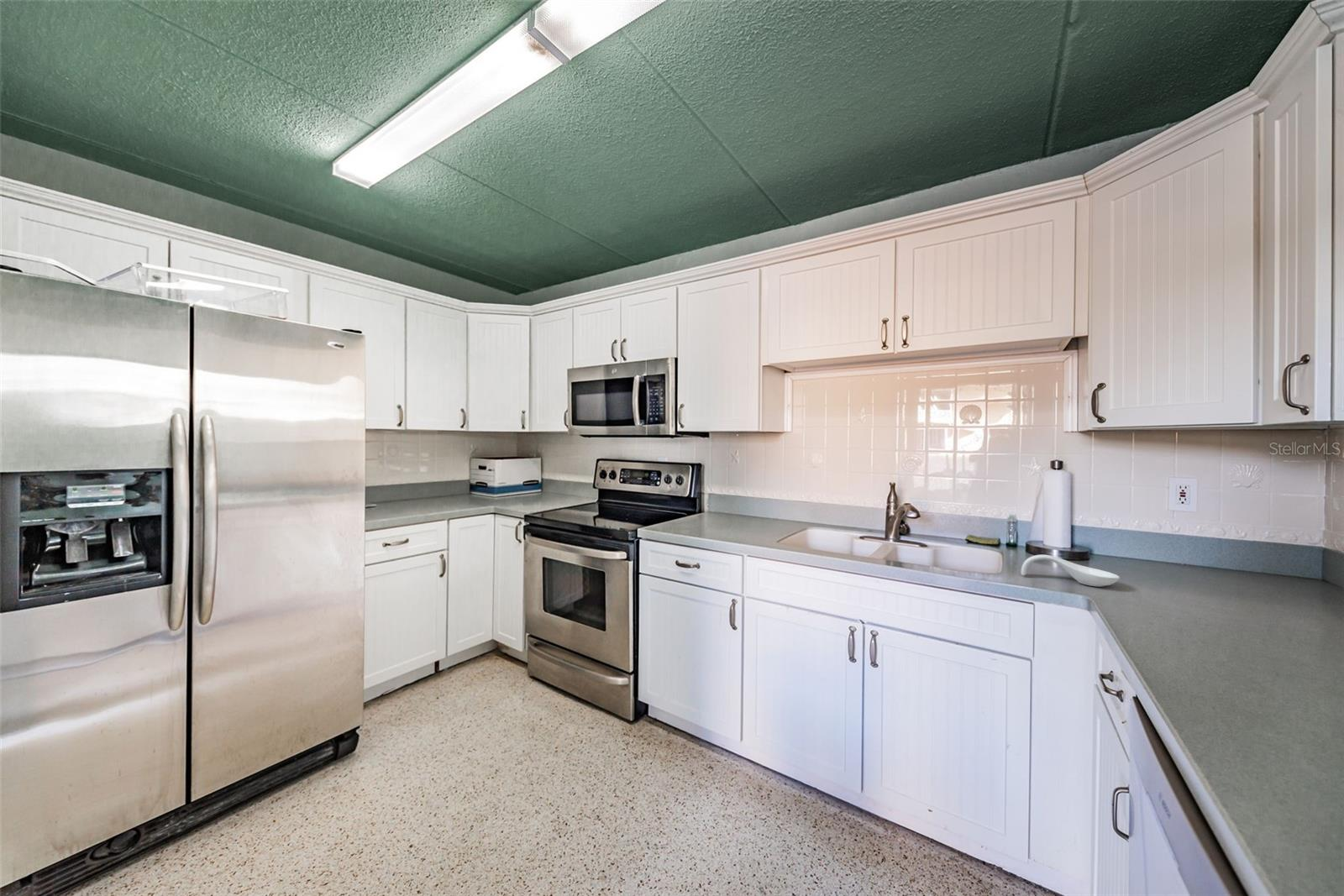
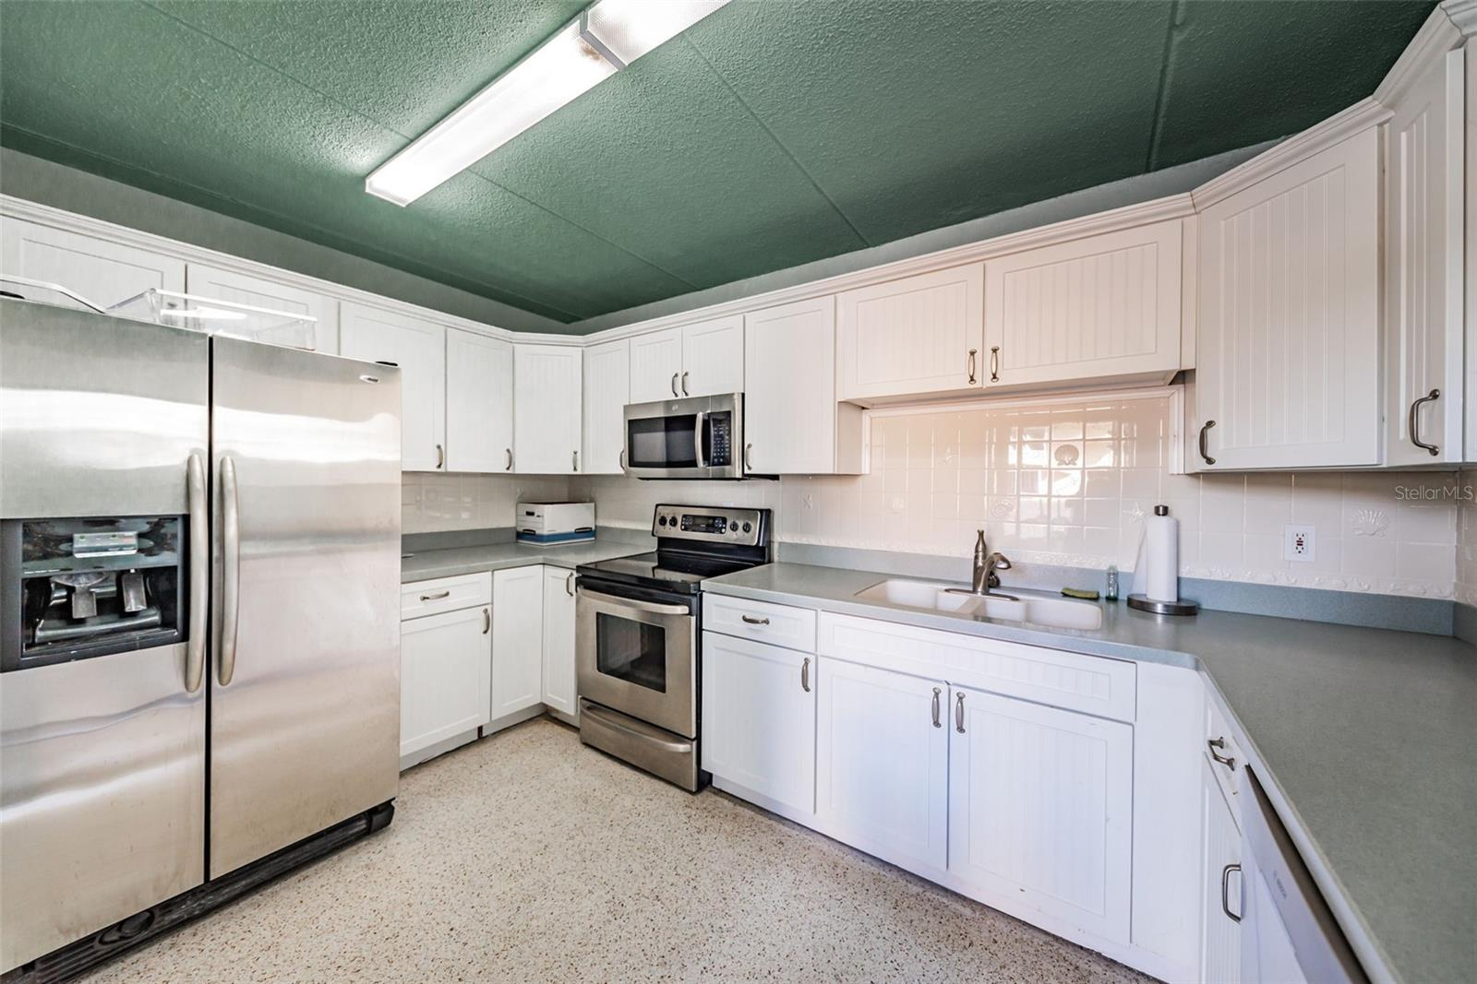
- spoon rest (1068, 569)
